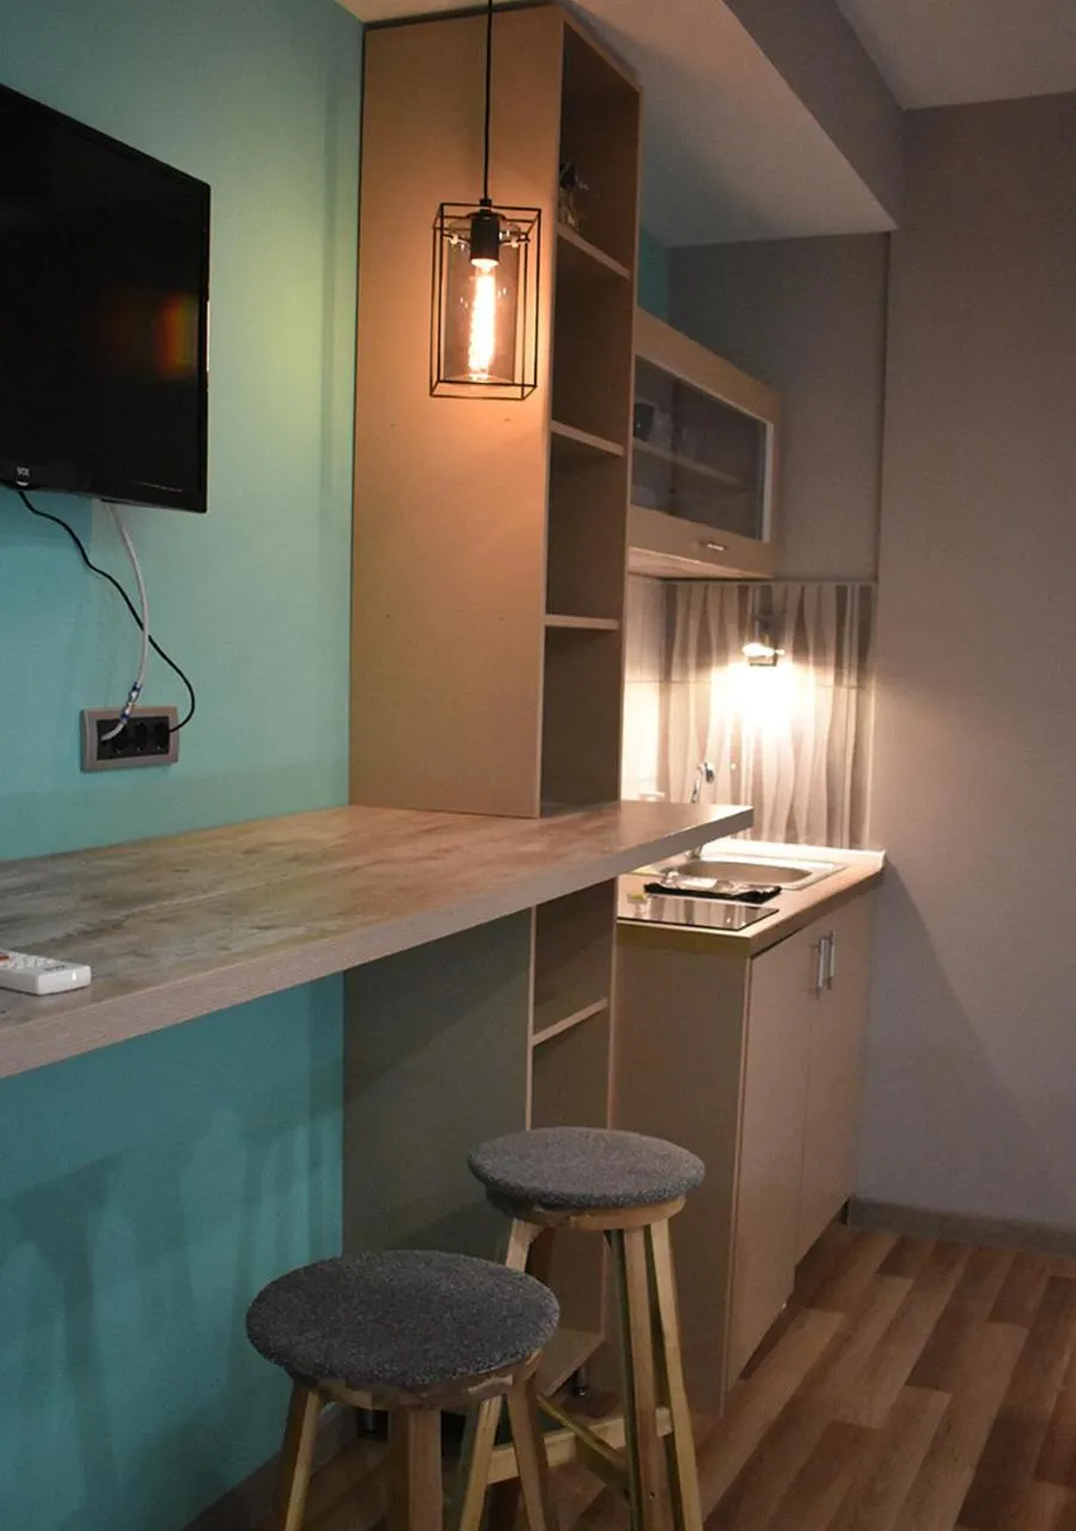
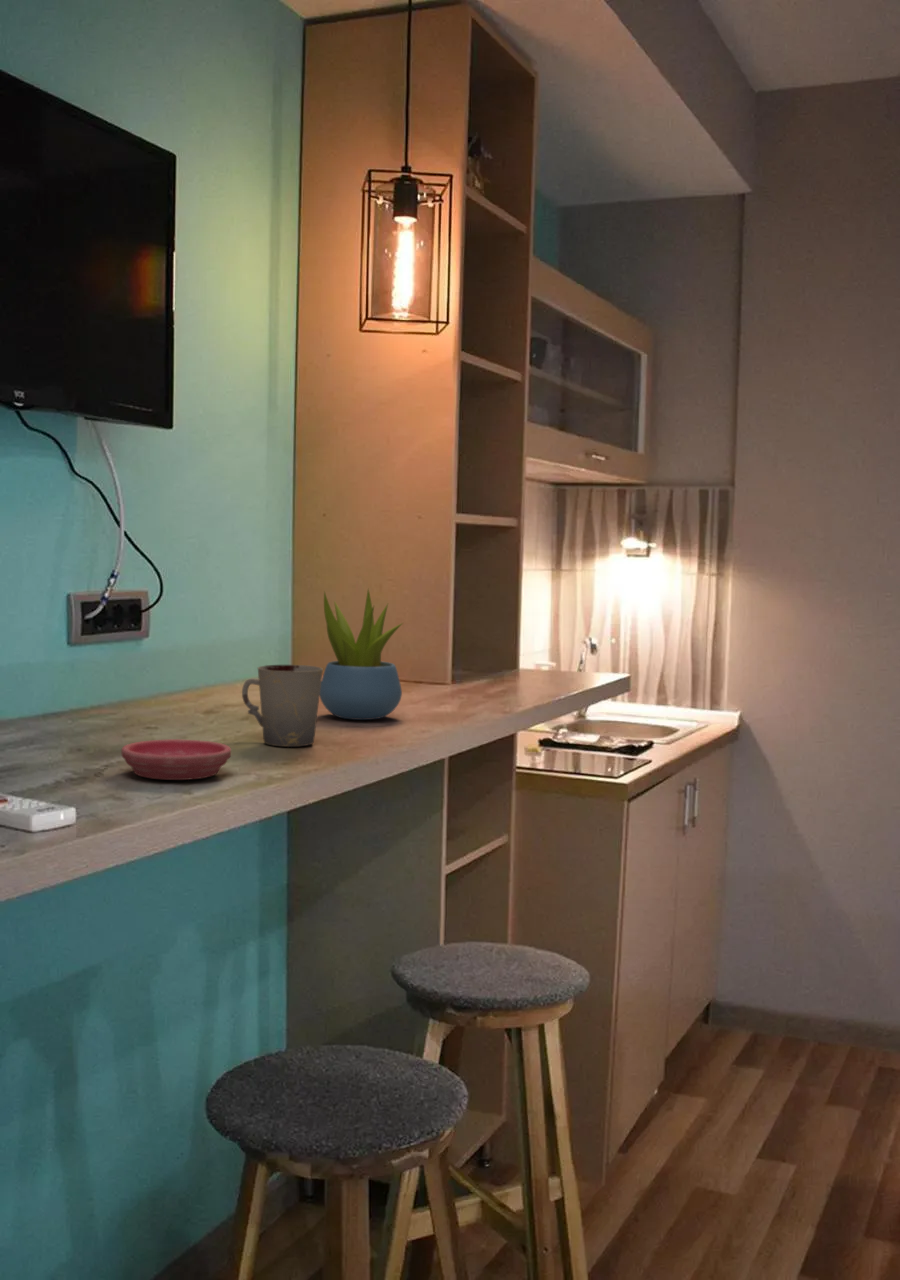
+ cup (279, 704)
+ saucer (176, 760)
+ succulent plant (361, 653)
